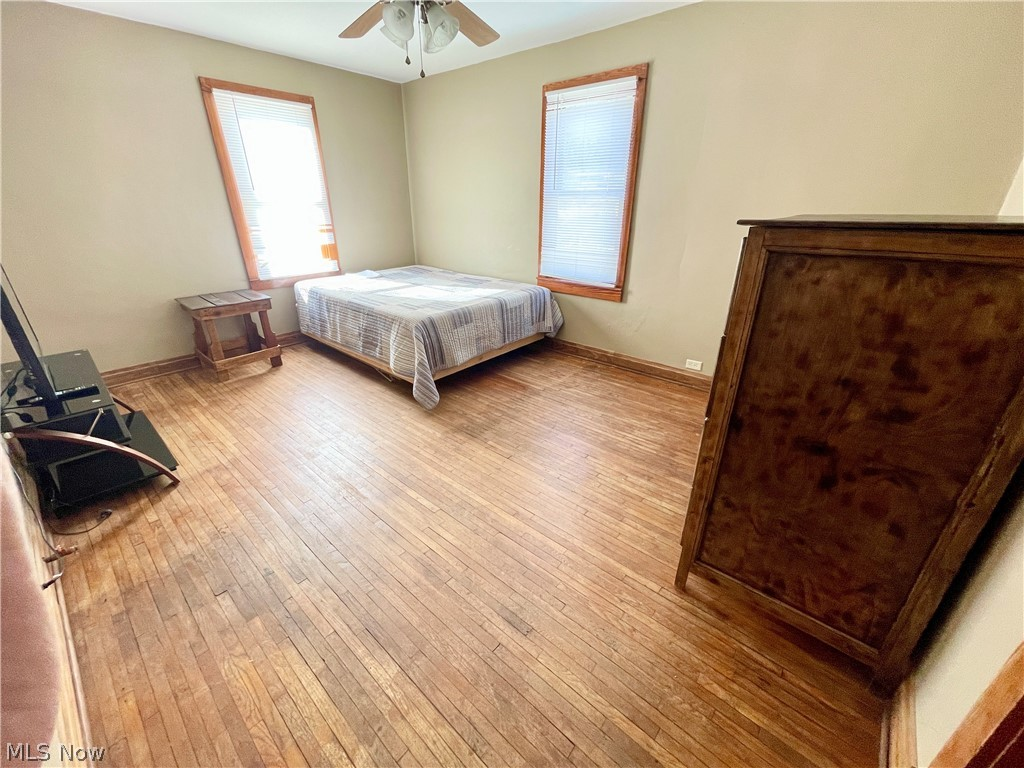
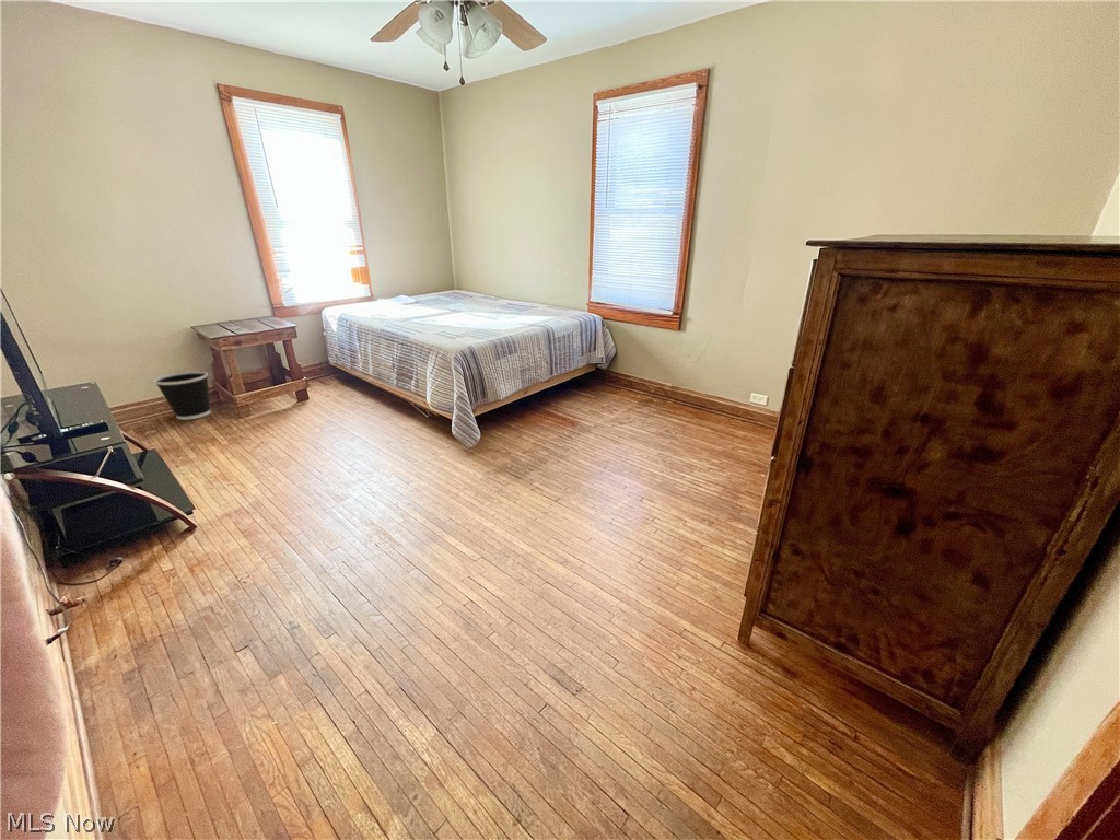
+ wastebasket (187, 396)
